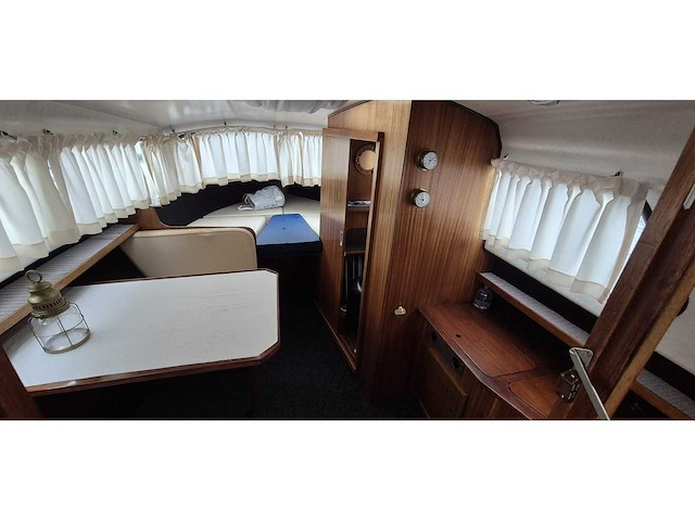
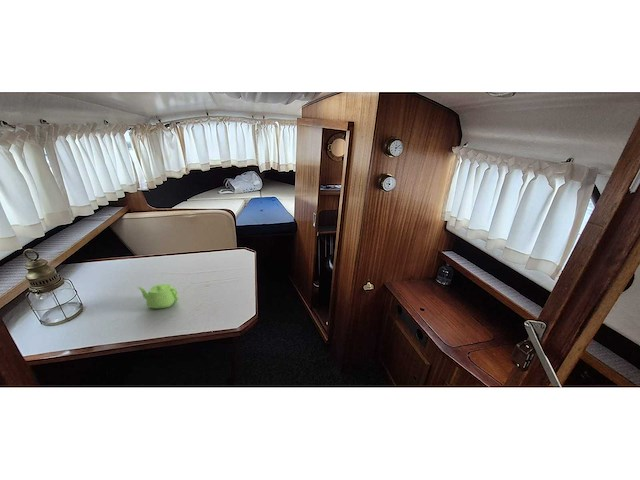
+ teapot (158, 294)
